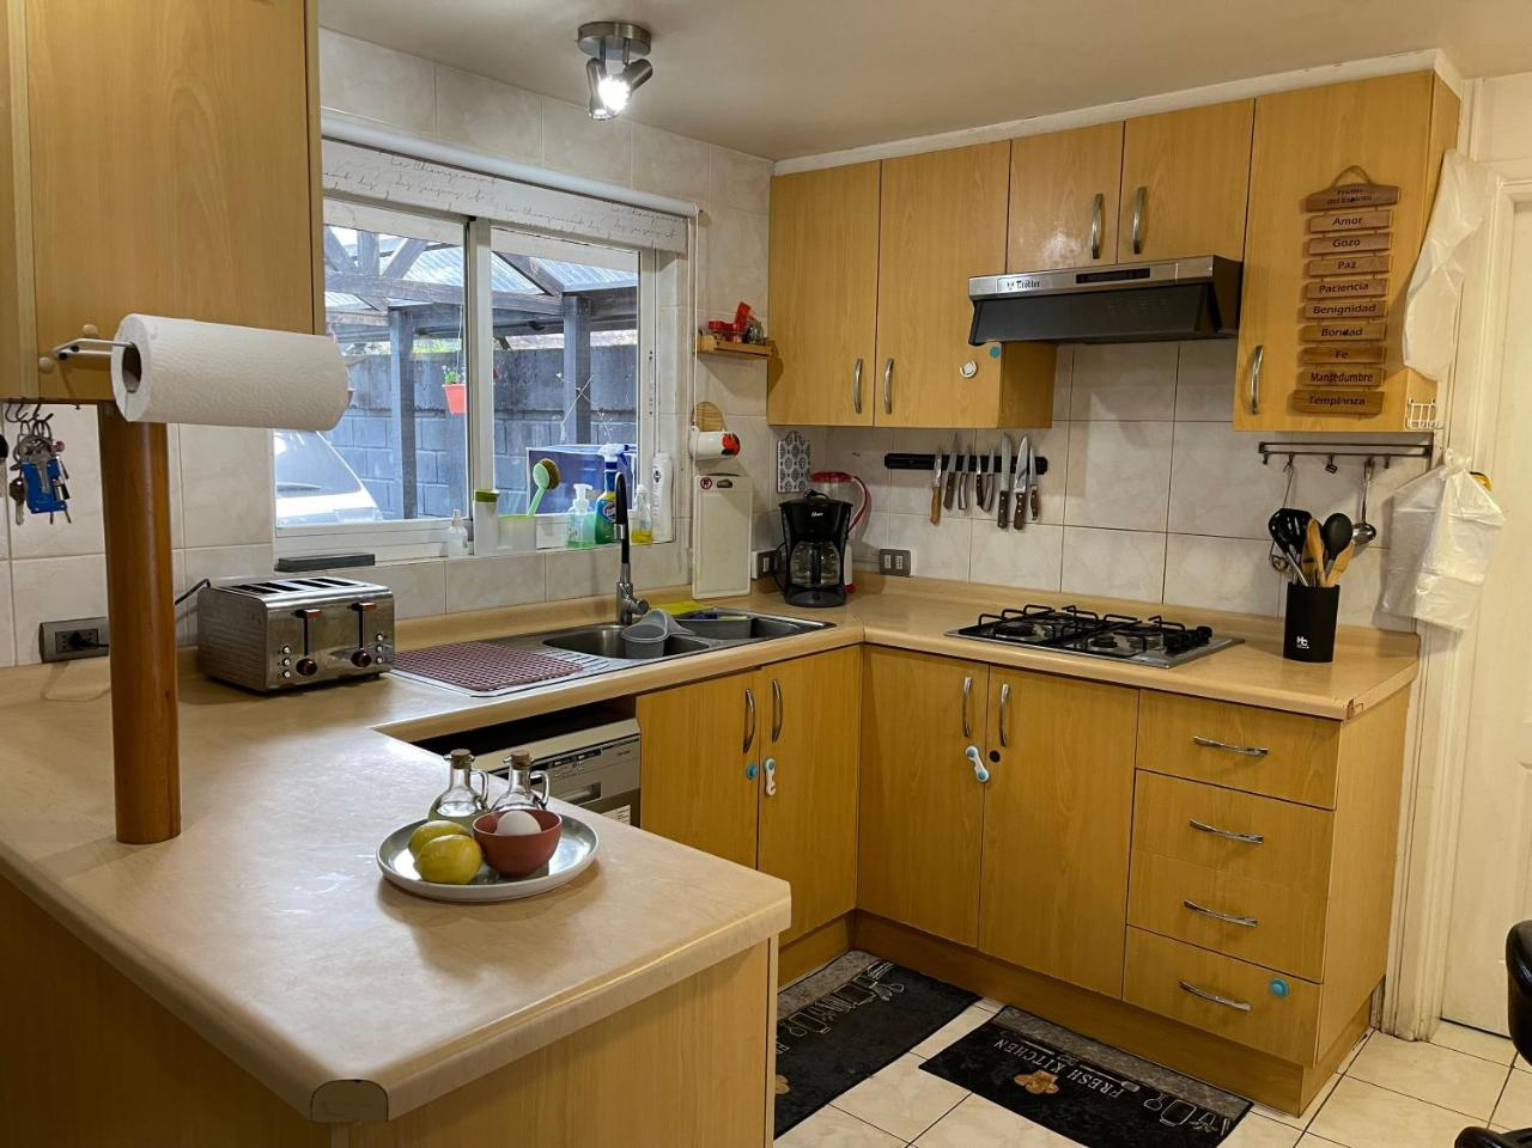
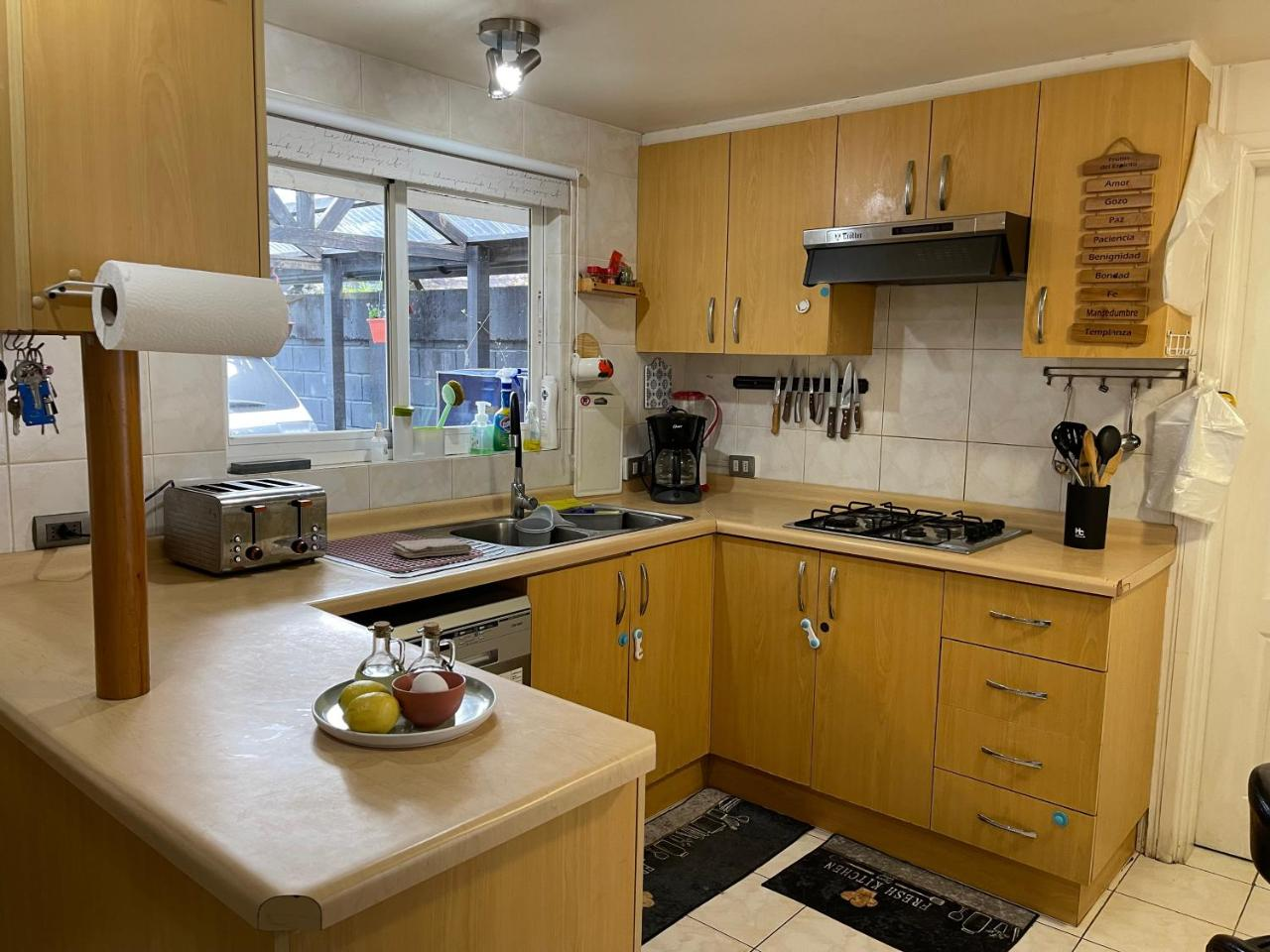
+ washcloth (431, 546)
